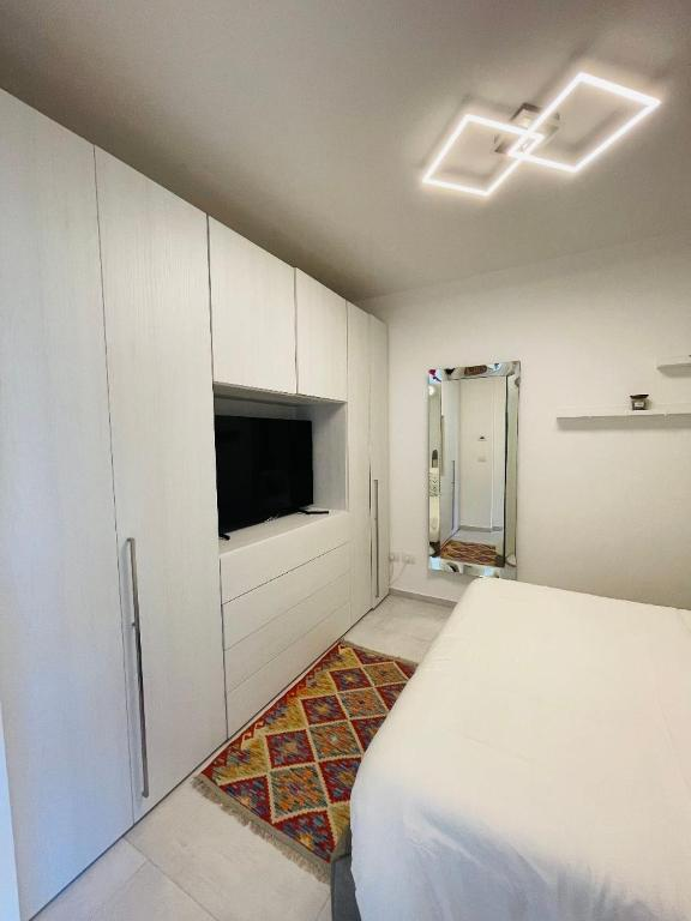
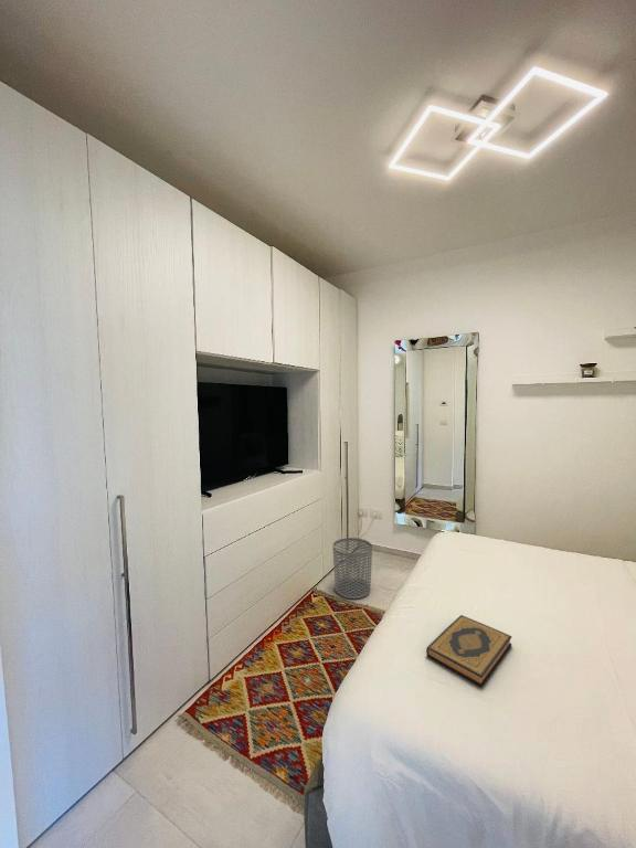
+ hardback book (469, 645)
+ waste bin (352, 566)
